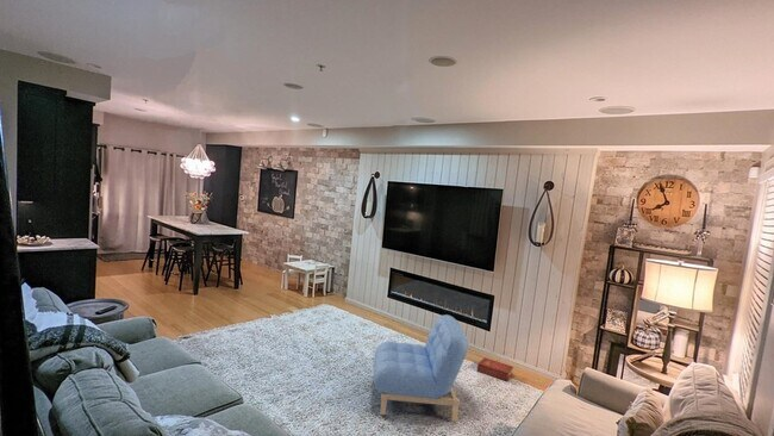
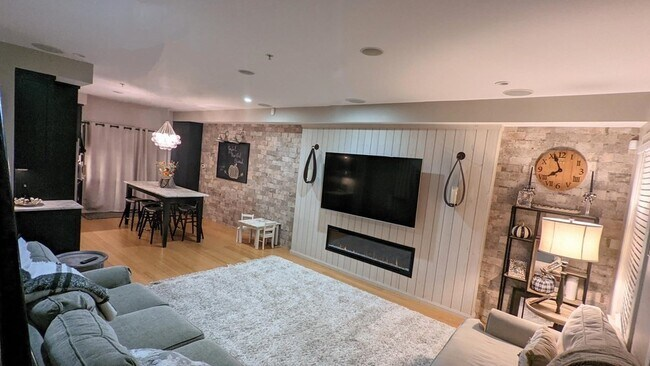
- book (494, 368)
- armchair (418, 357)
